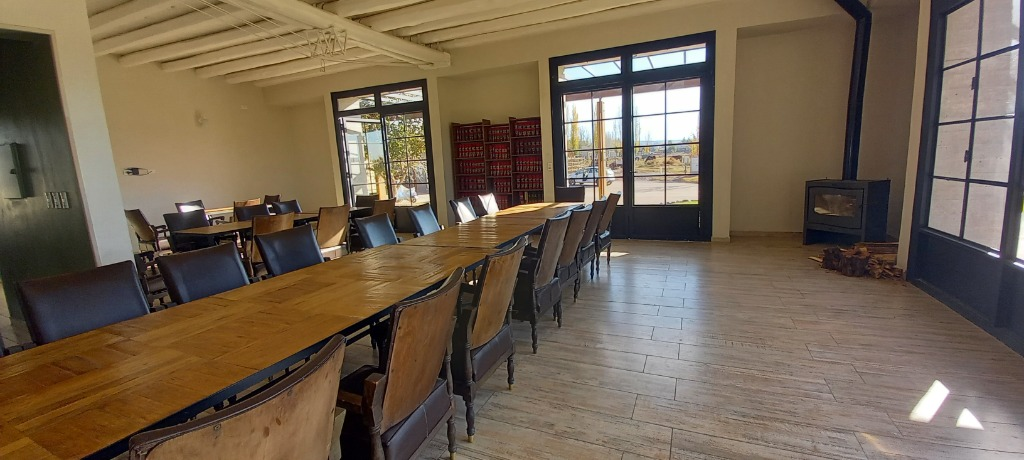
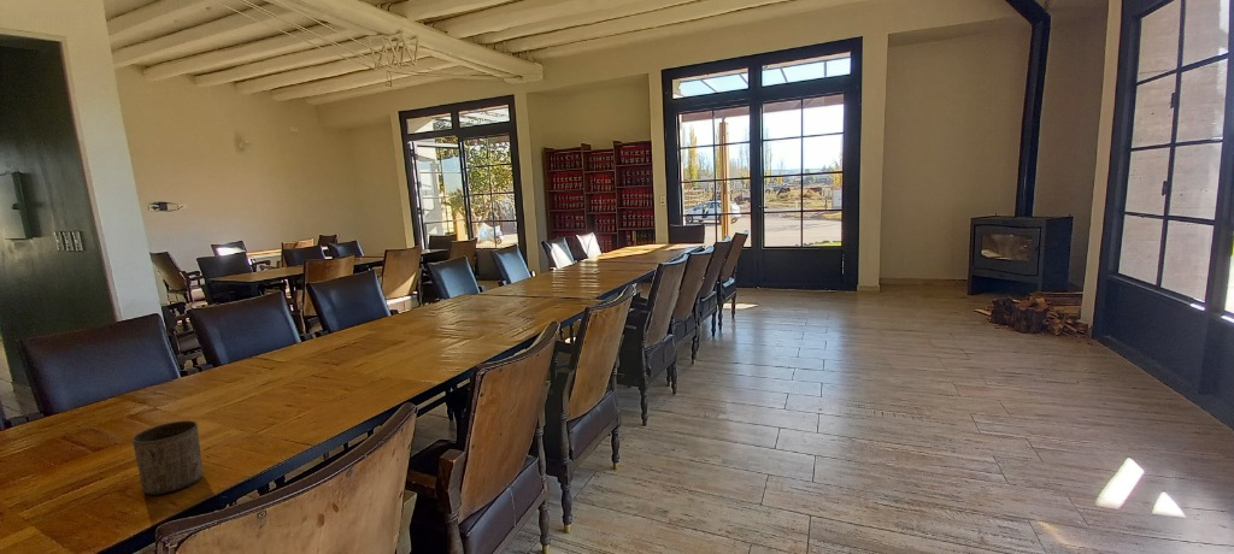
+ cup (170, 456)
